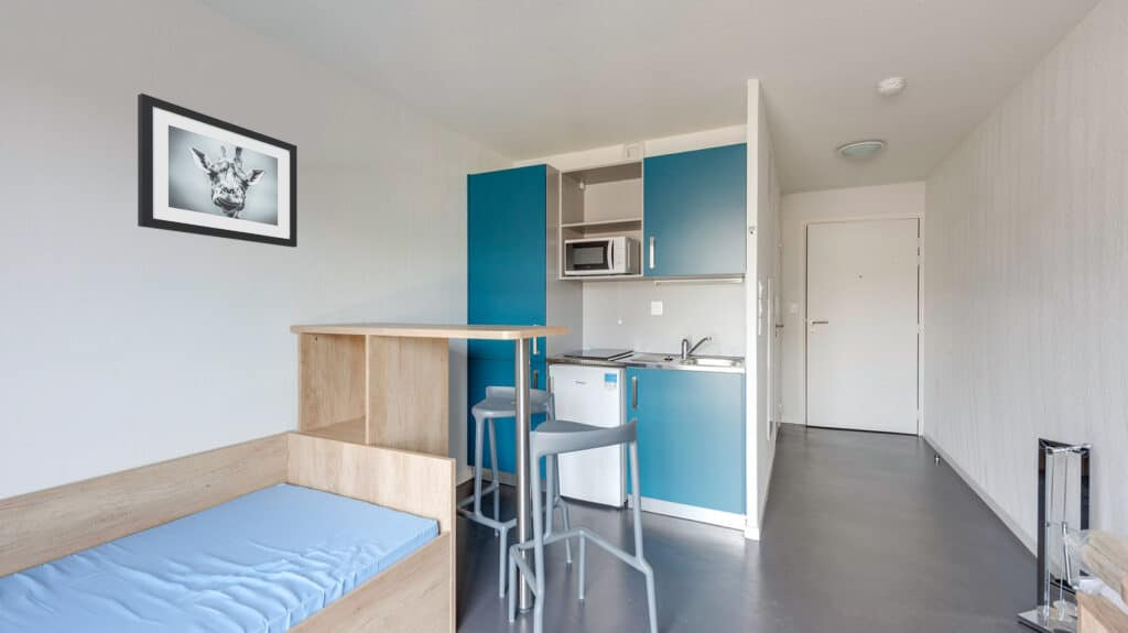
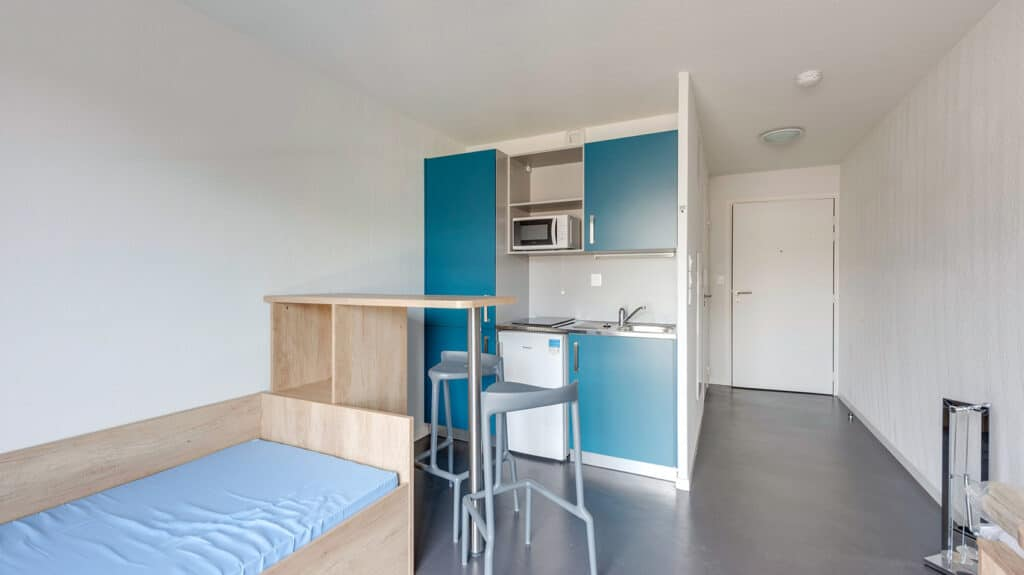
- wall art (227, 181)
